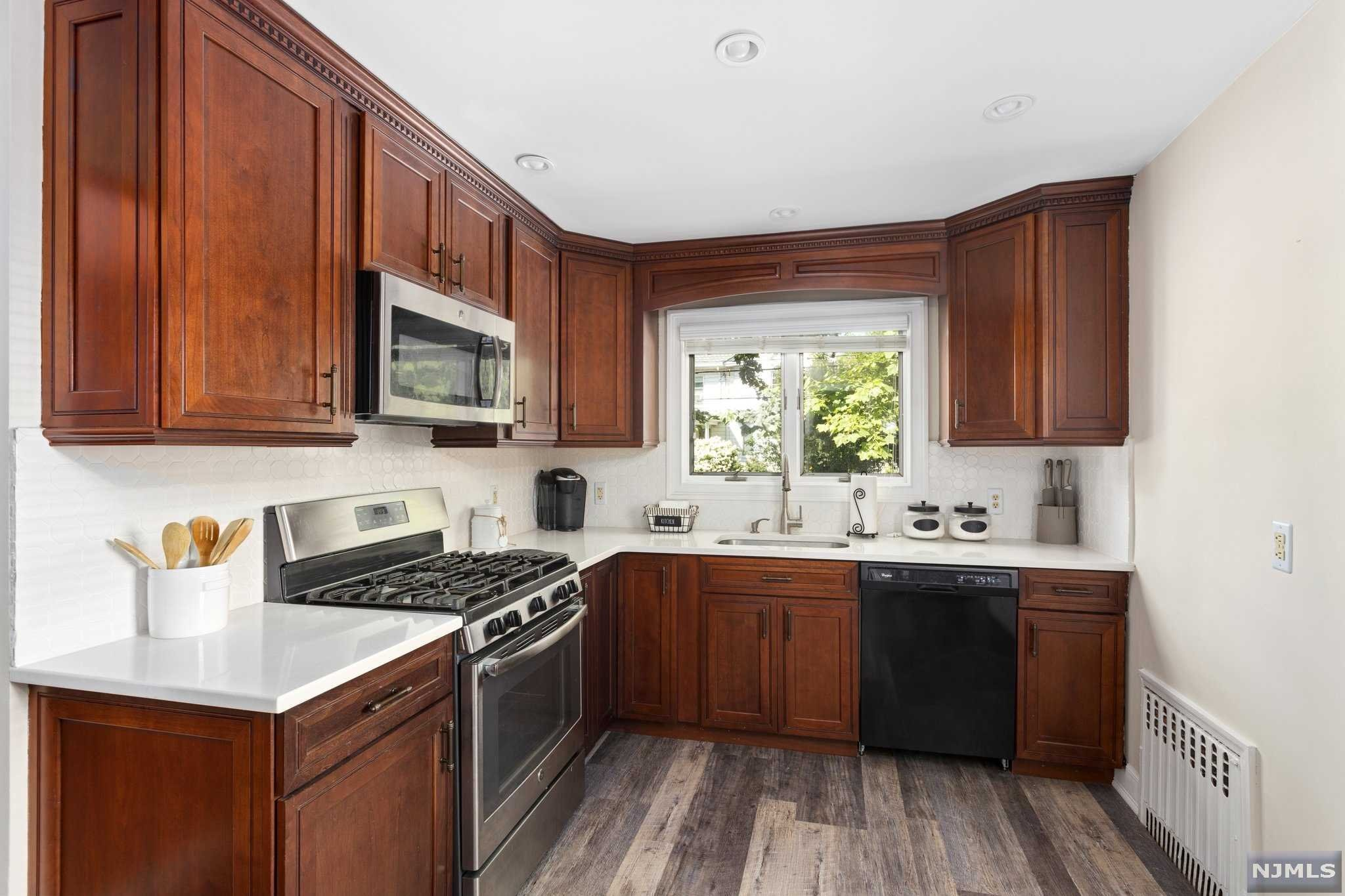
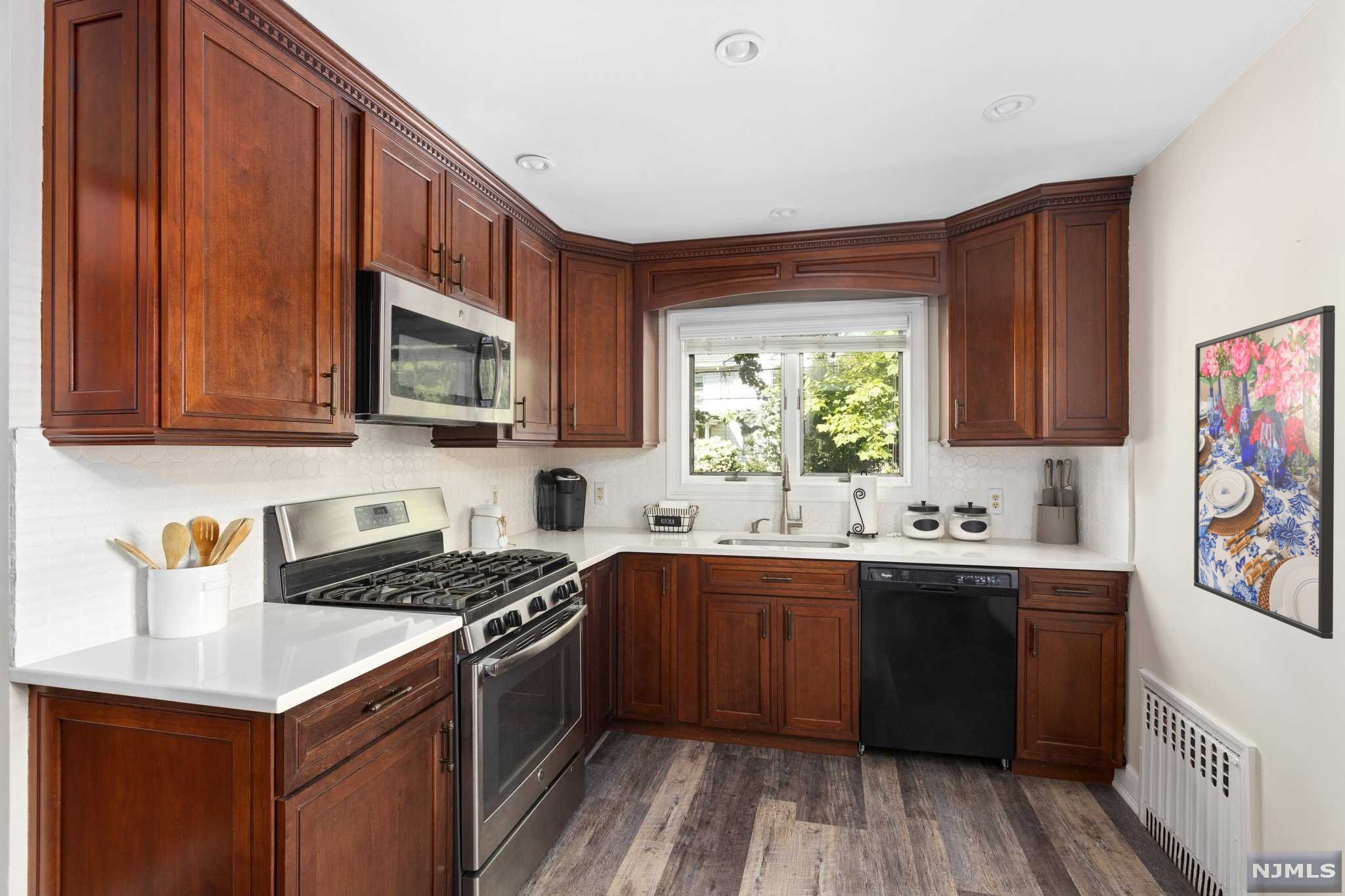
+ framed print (1253, 468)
